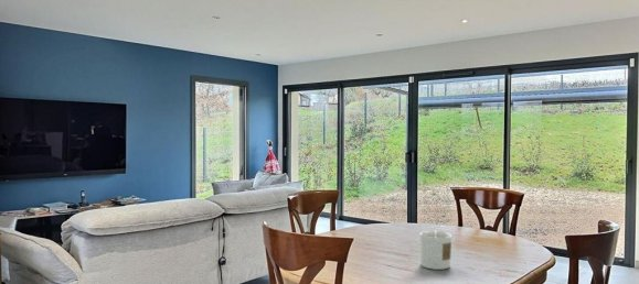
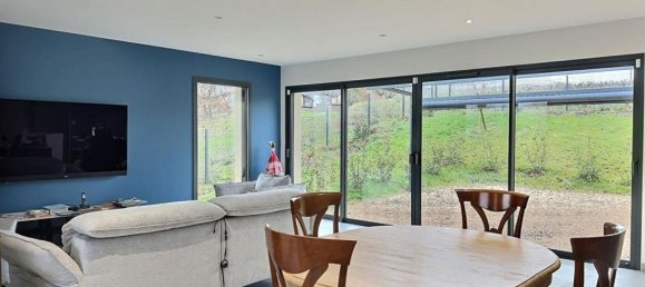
- candle (435, 247)
